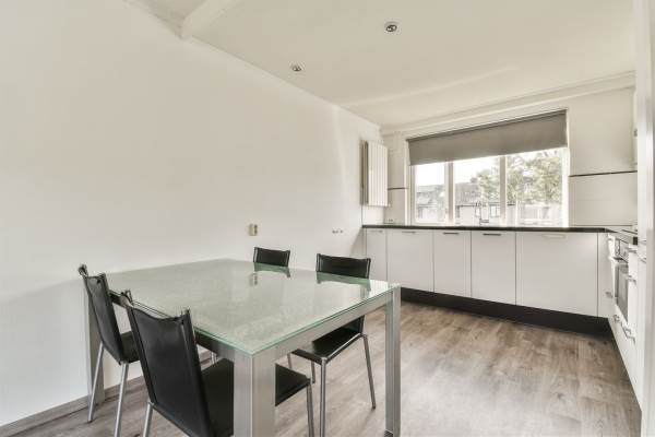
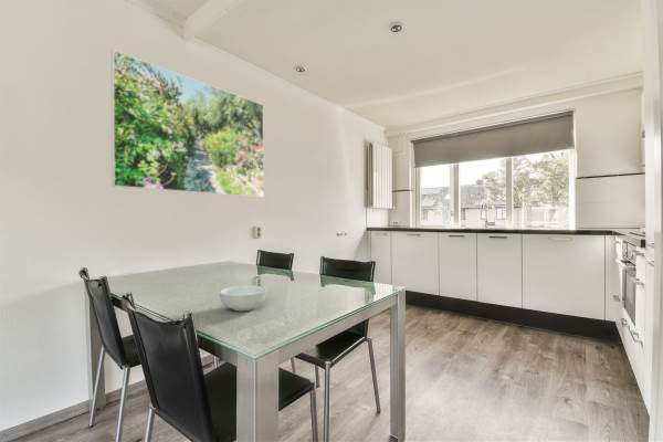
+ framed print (201, 137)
+ cereal bowl (243, 298)
